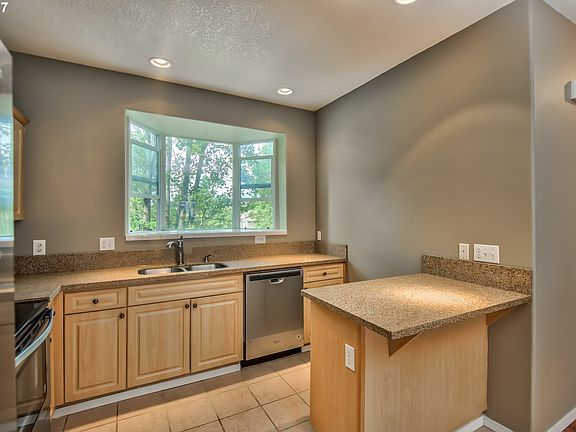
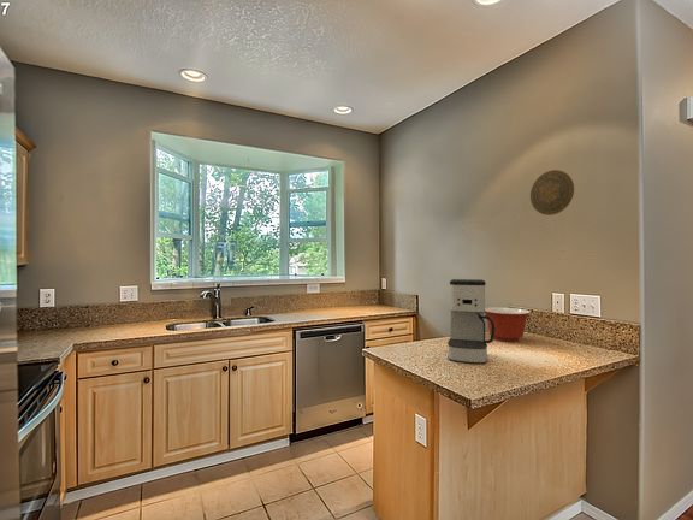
+ decorative plate (550, 193)
+ mixing bowl (505, 324)
+ coffee maker (470, 318)
